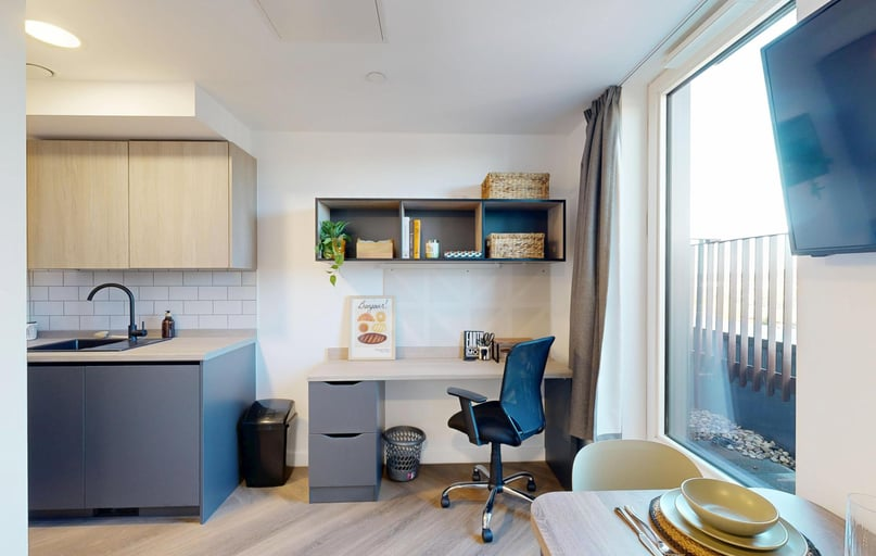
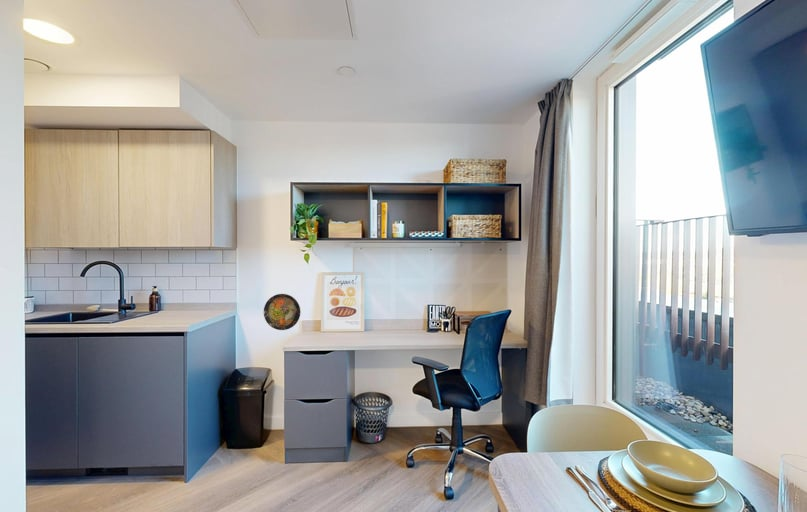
+ decorative plate (282, 311)
